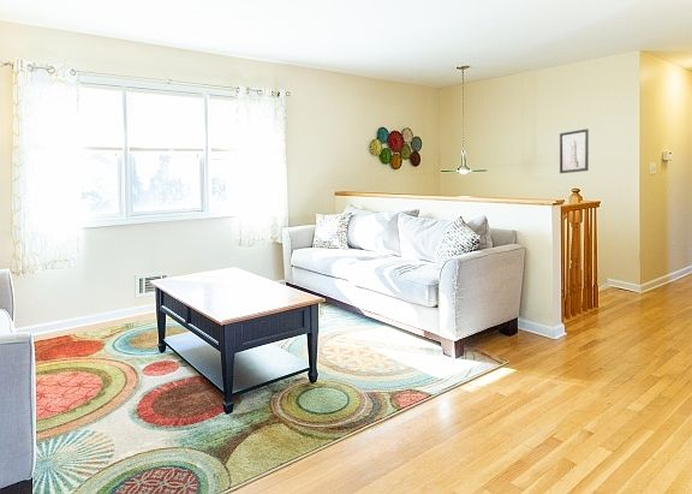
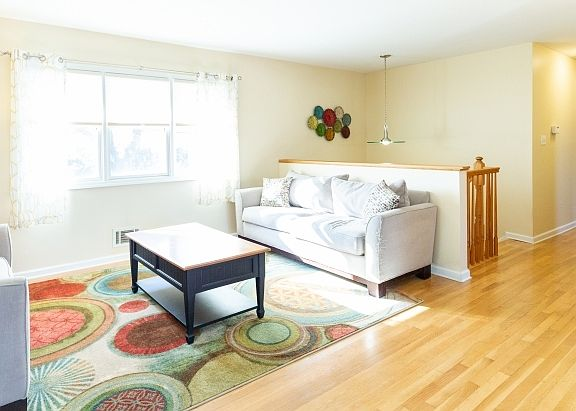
- wall art (573, 151)
